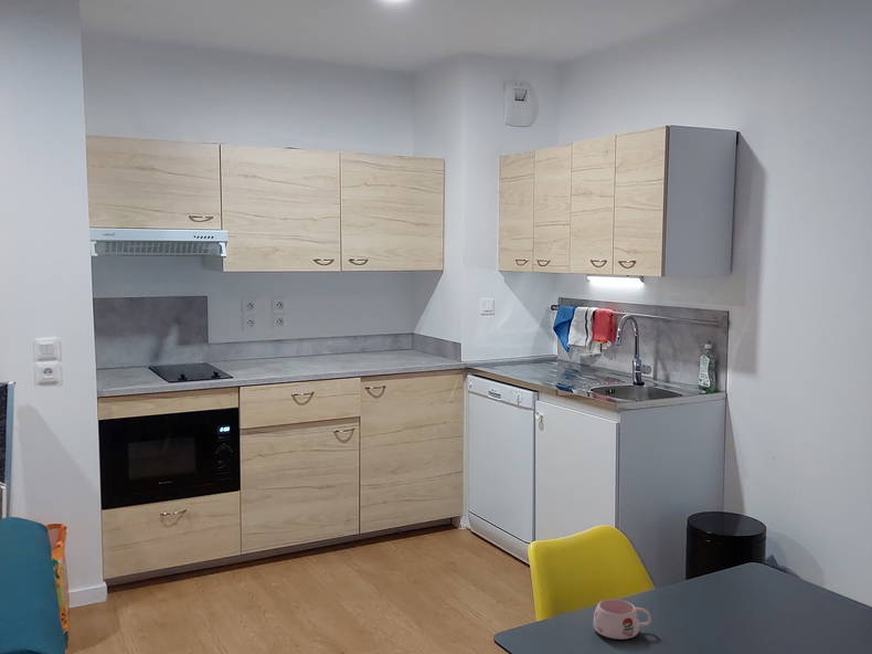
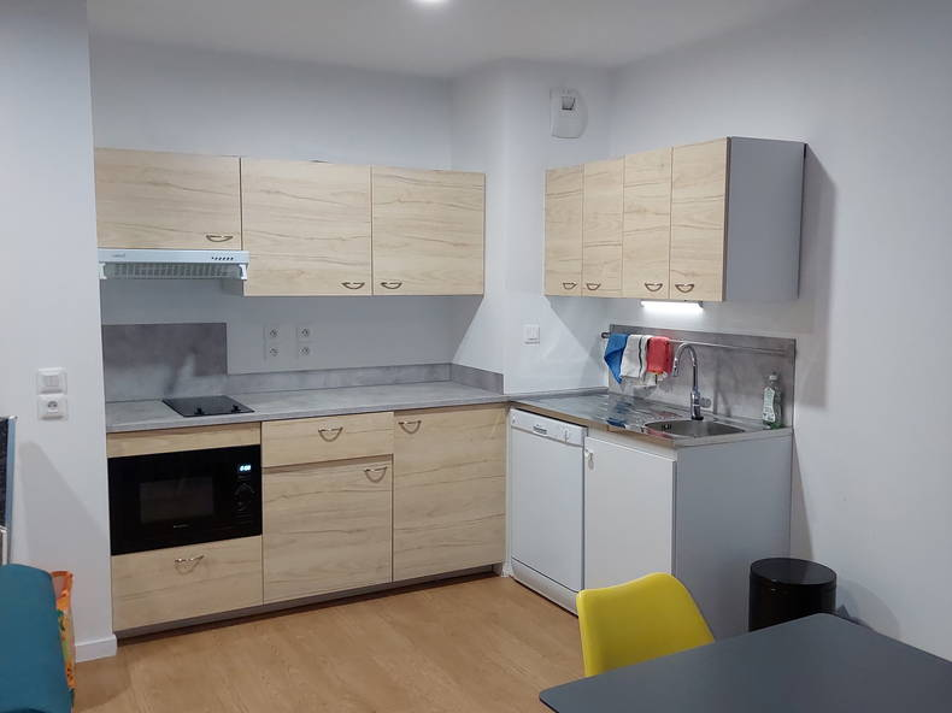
- mug (621, 618)
